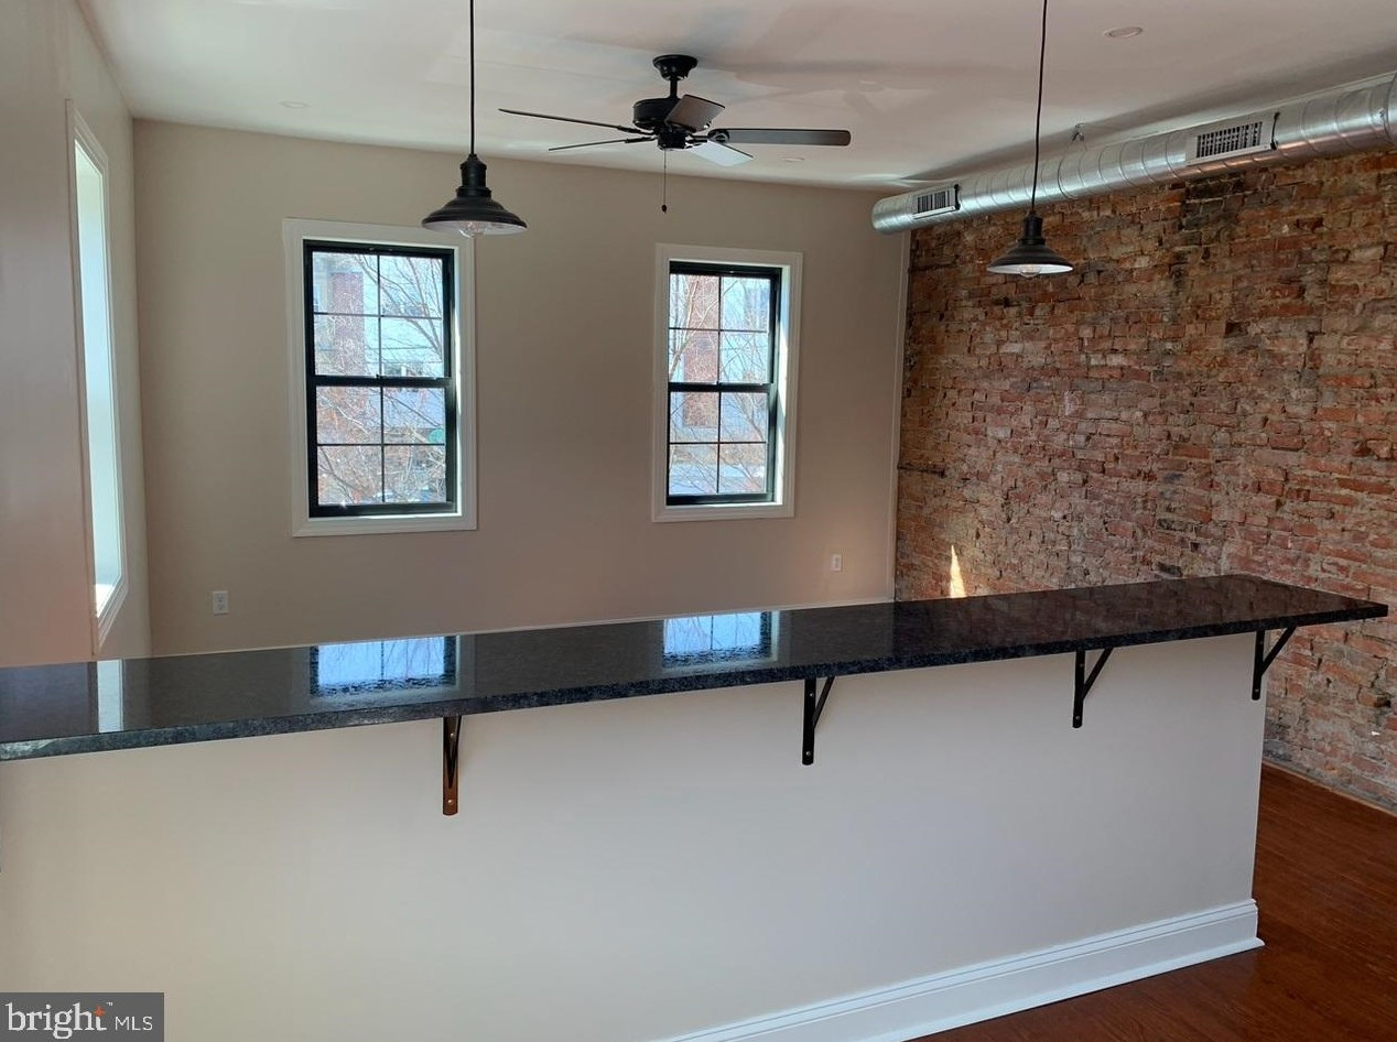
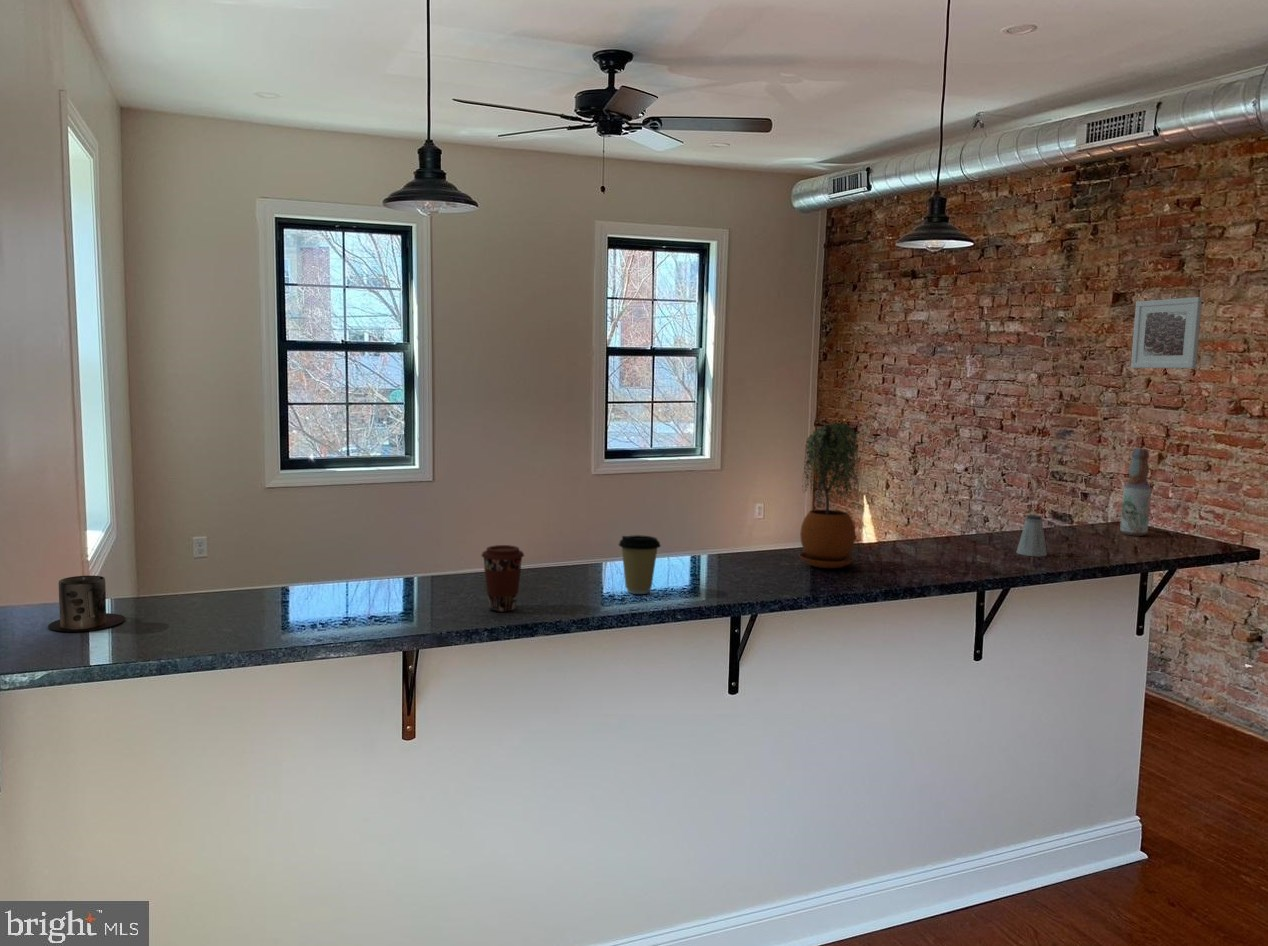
+ saltshaker (1032, 534)
+ bottle (1137, 491)
+ potted plant (833, 493)
+ coffee cup (502, 578)
+ coffee cup (639, 563)
+ mug (86, 599)
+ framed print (1165, 333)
